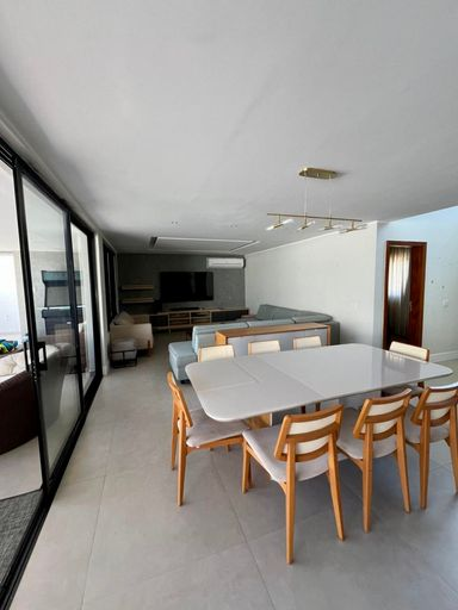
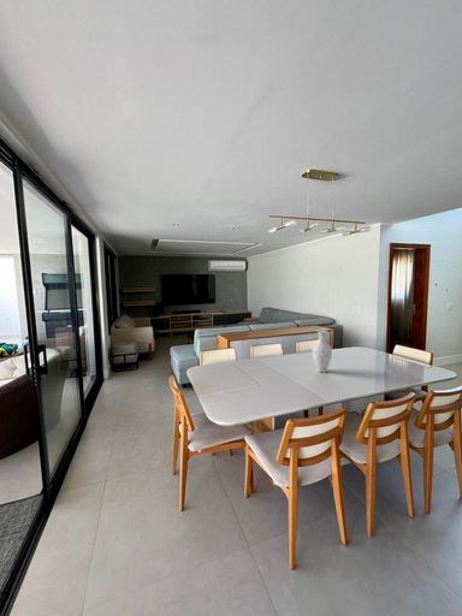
+ vase (321, 350)
